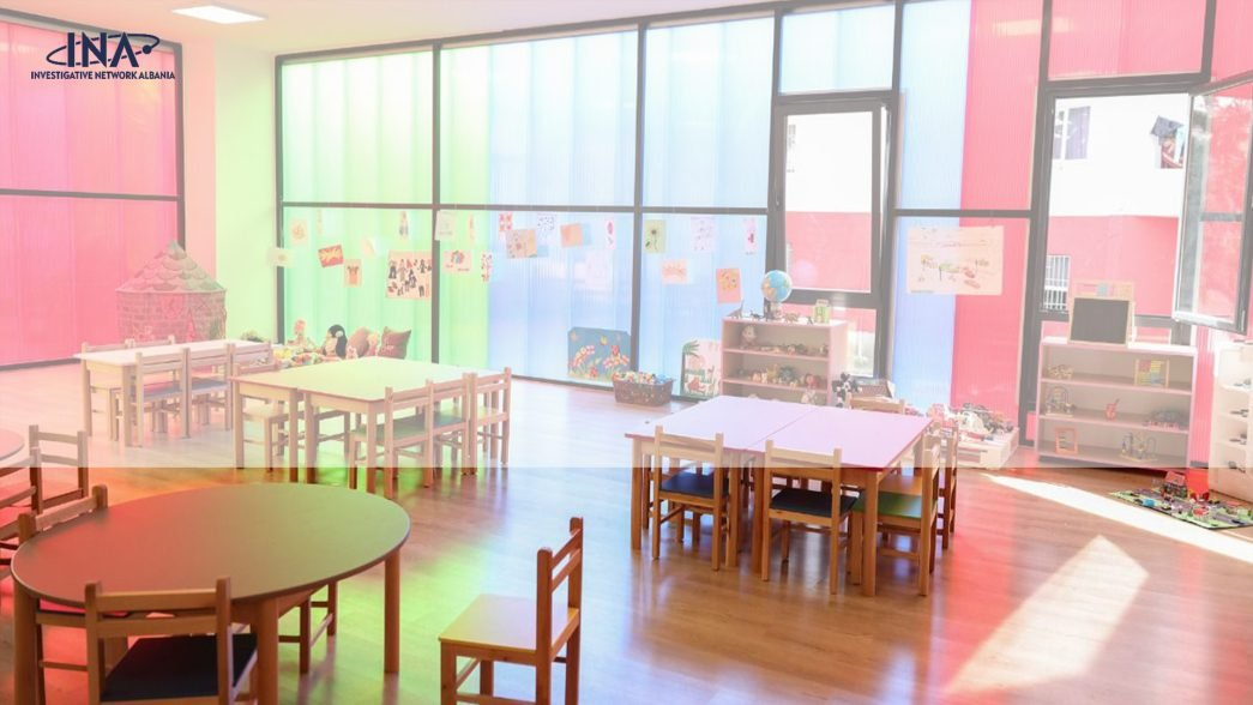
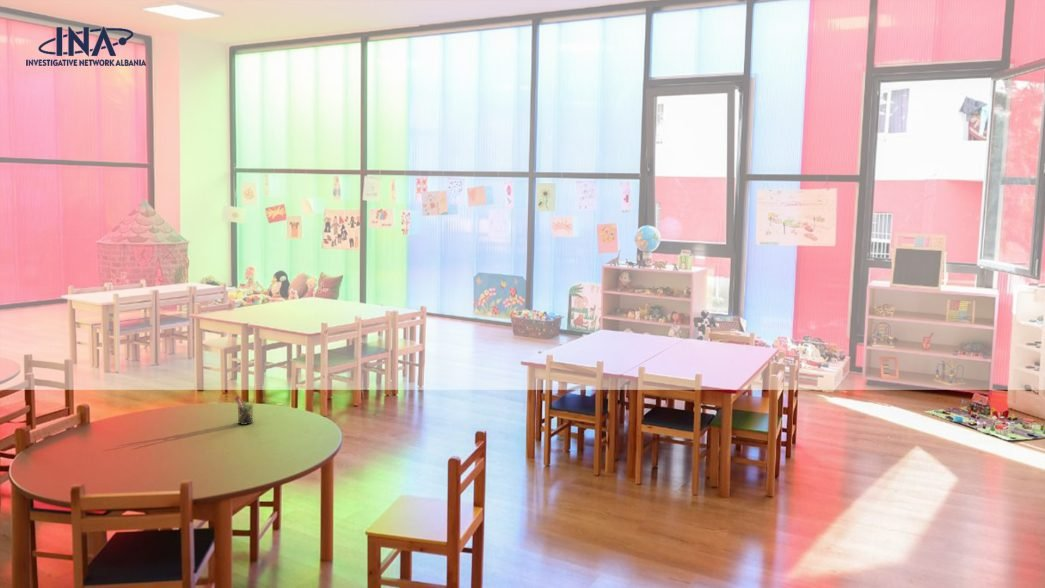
+ pen holder (244, 408)
